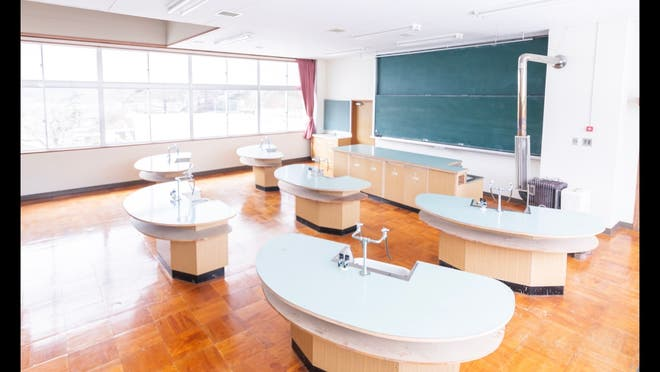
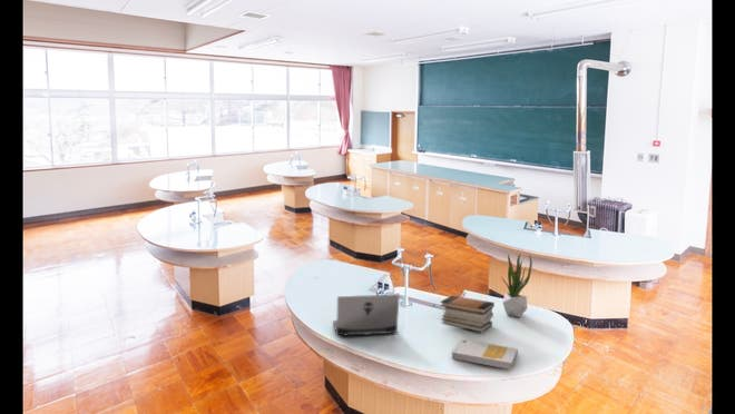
+ potted plant (517, 284)
+ book stack (467, 313)
+ book (484, 353)
+ laptop computer (364, 309)
